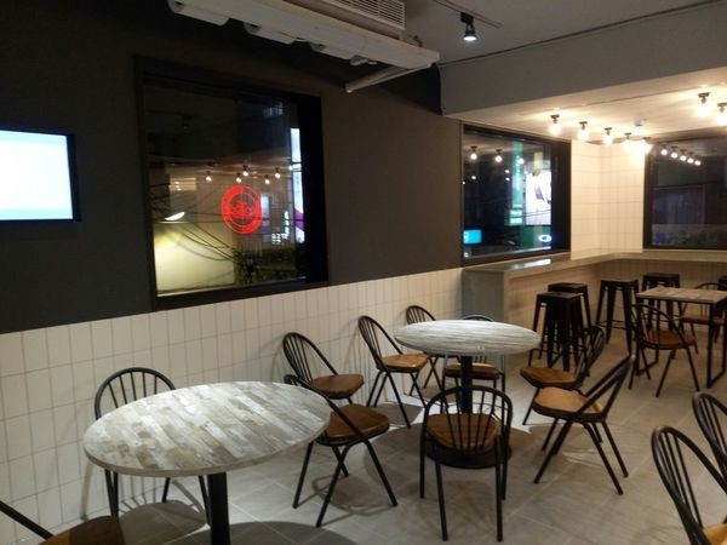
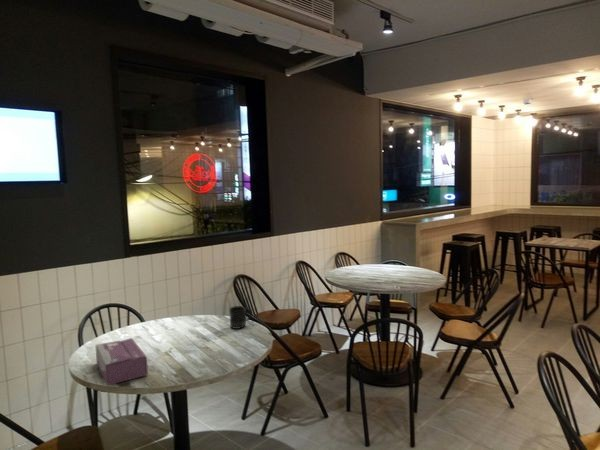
+ tissue box (120, 359)
+ mug (241, 316)
